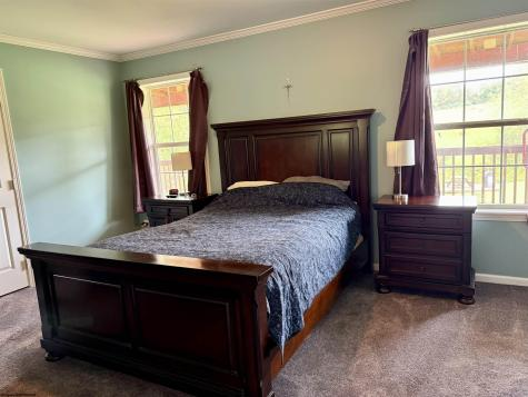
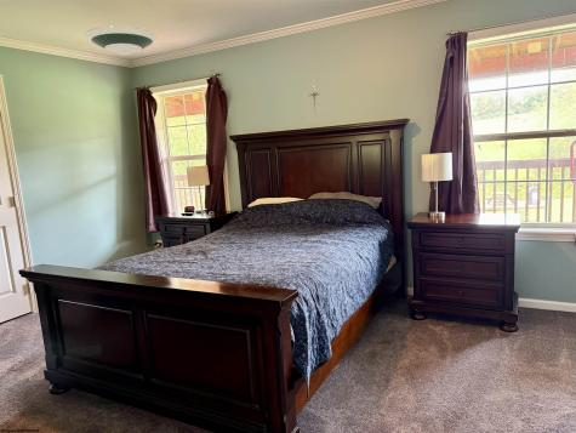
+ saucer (122, 45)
